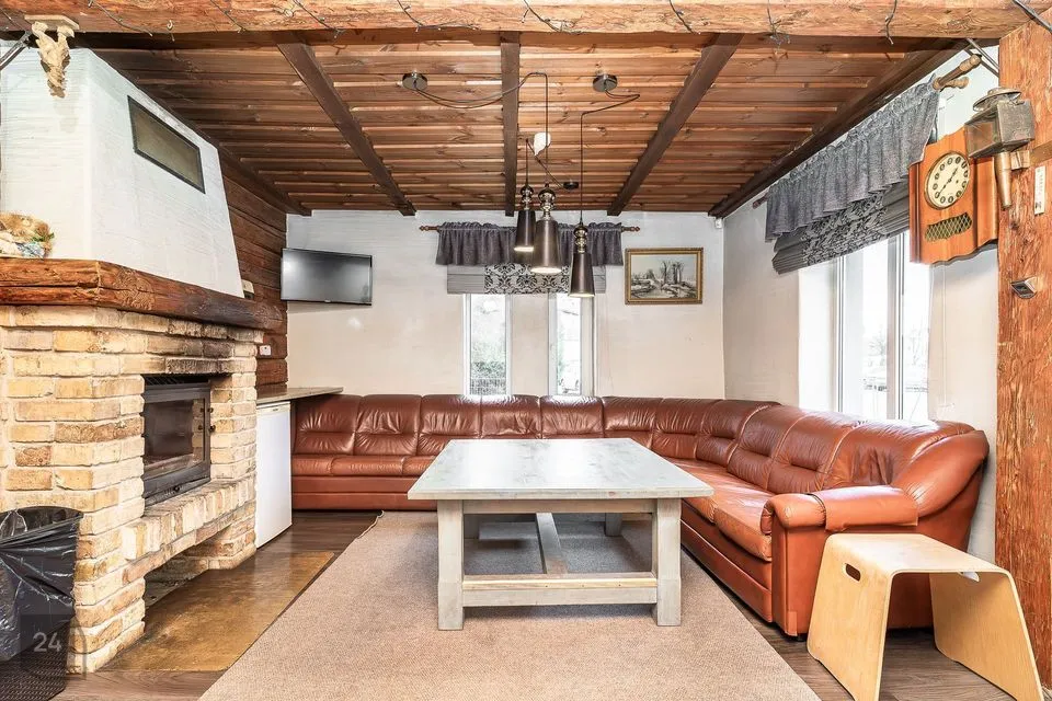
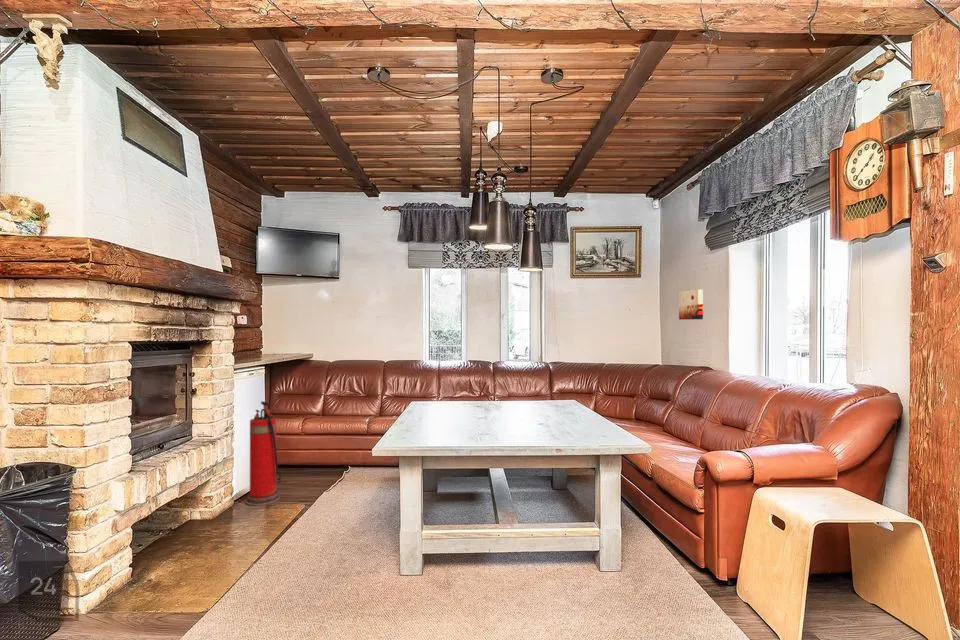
+ fire extinguisher (264, 450)
+ wall art (690, 305)
